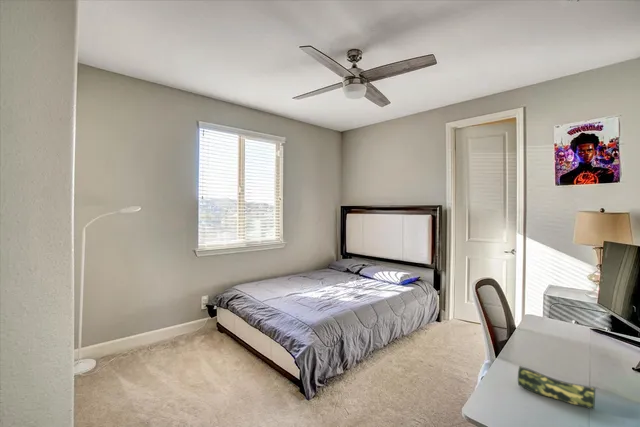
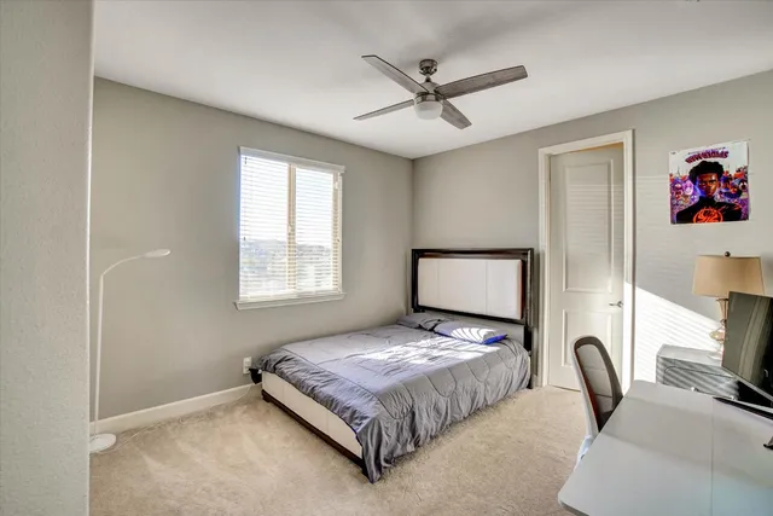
- pencil case (556, 387)
